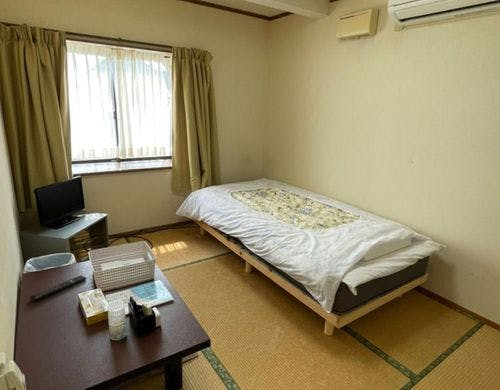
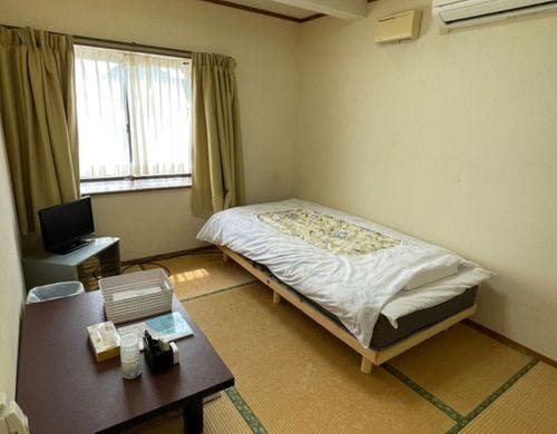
- remote control (59, 287)
